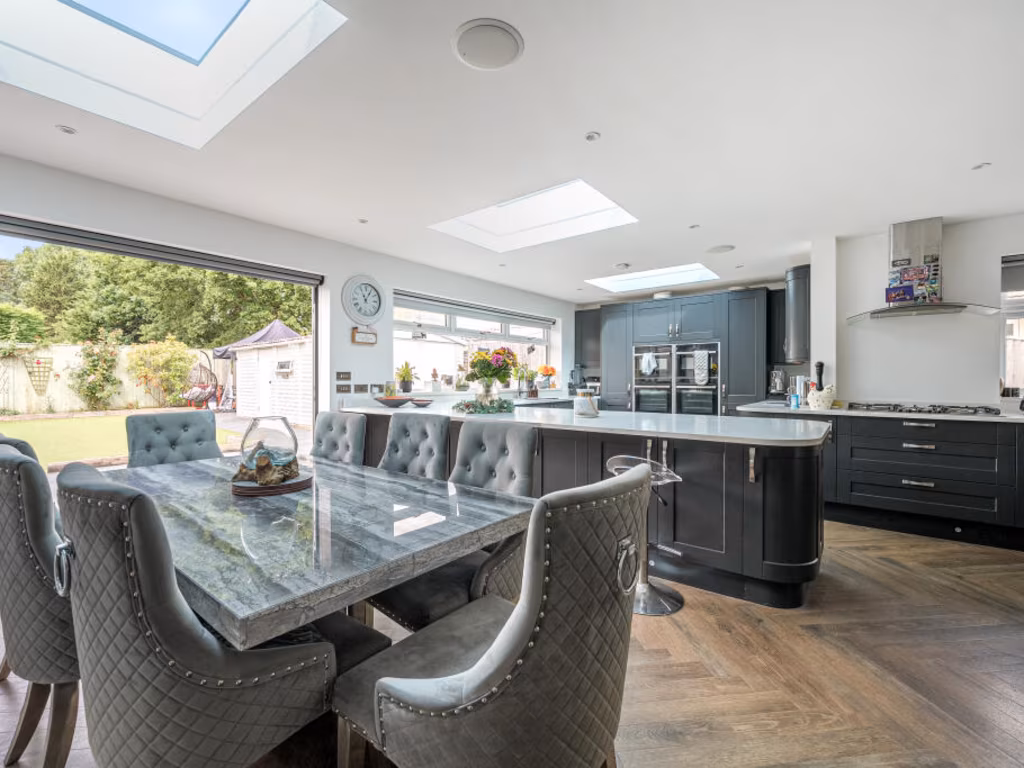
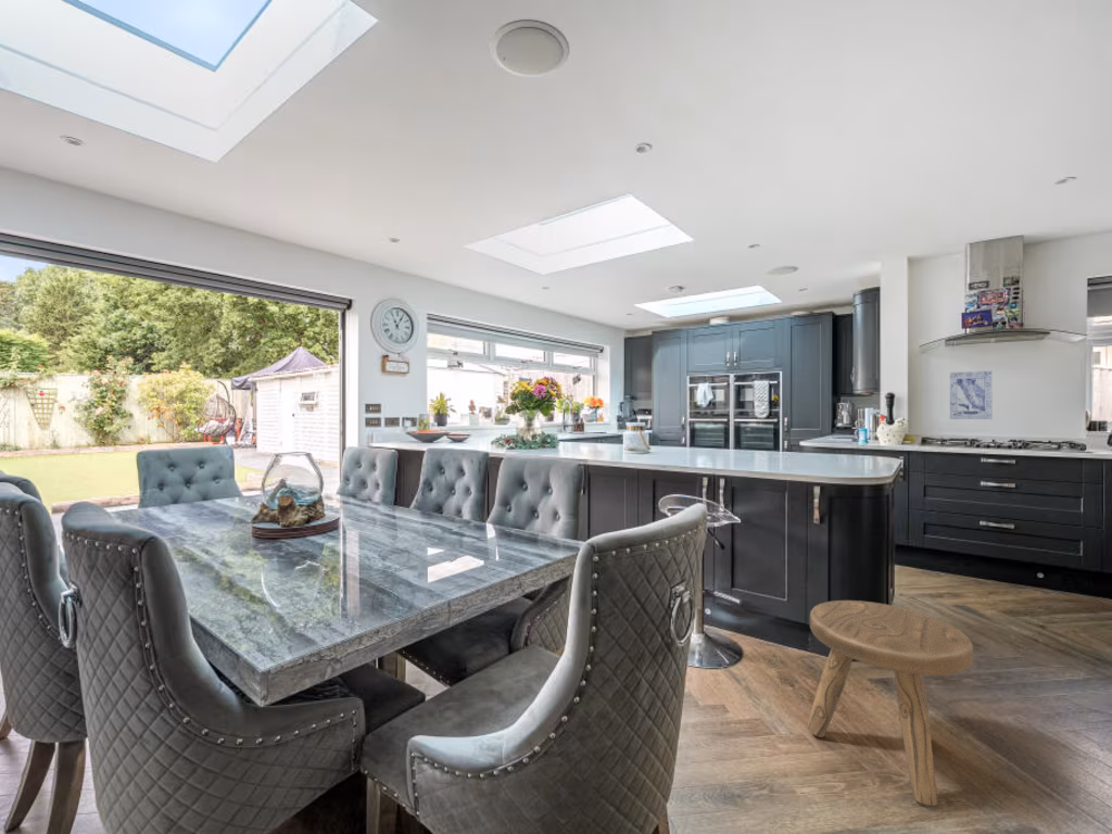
+ stool (896, 688)
+ wall art (970, 395)
